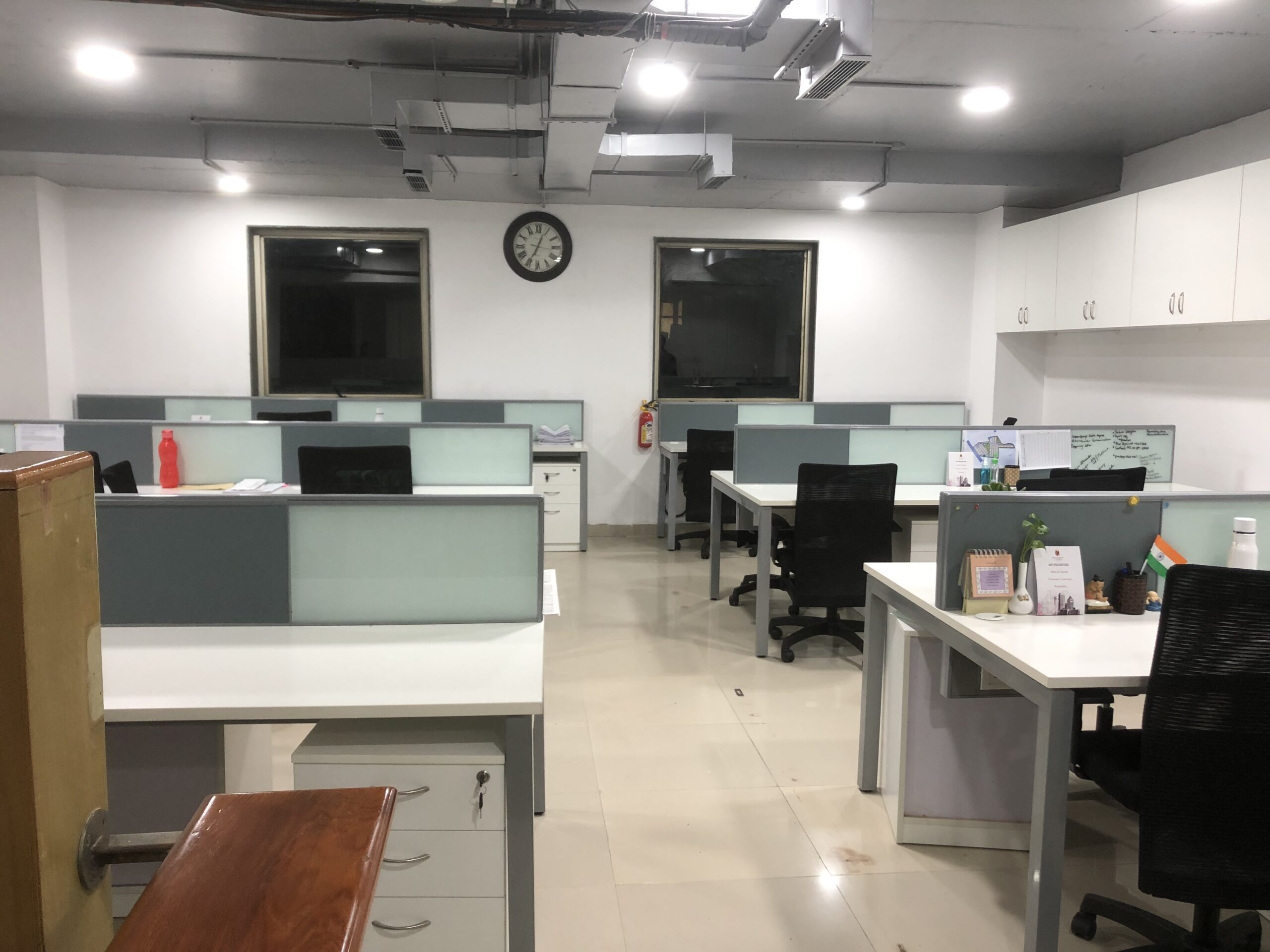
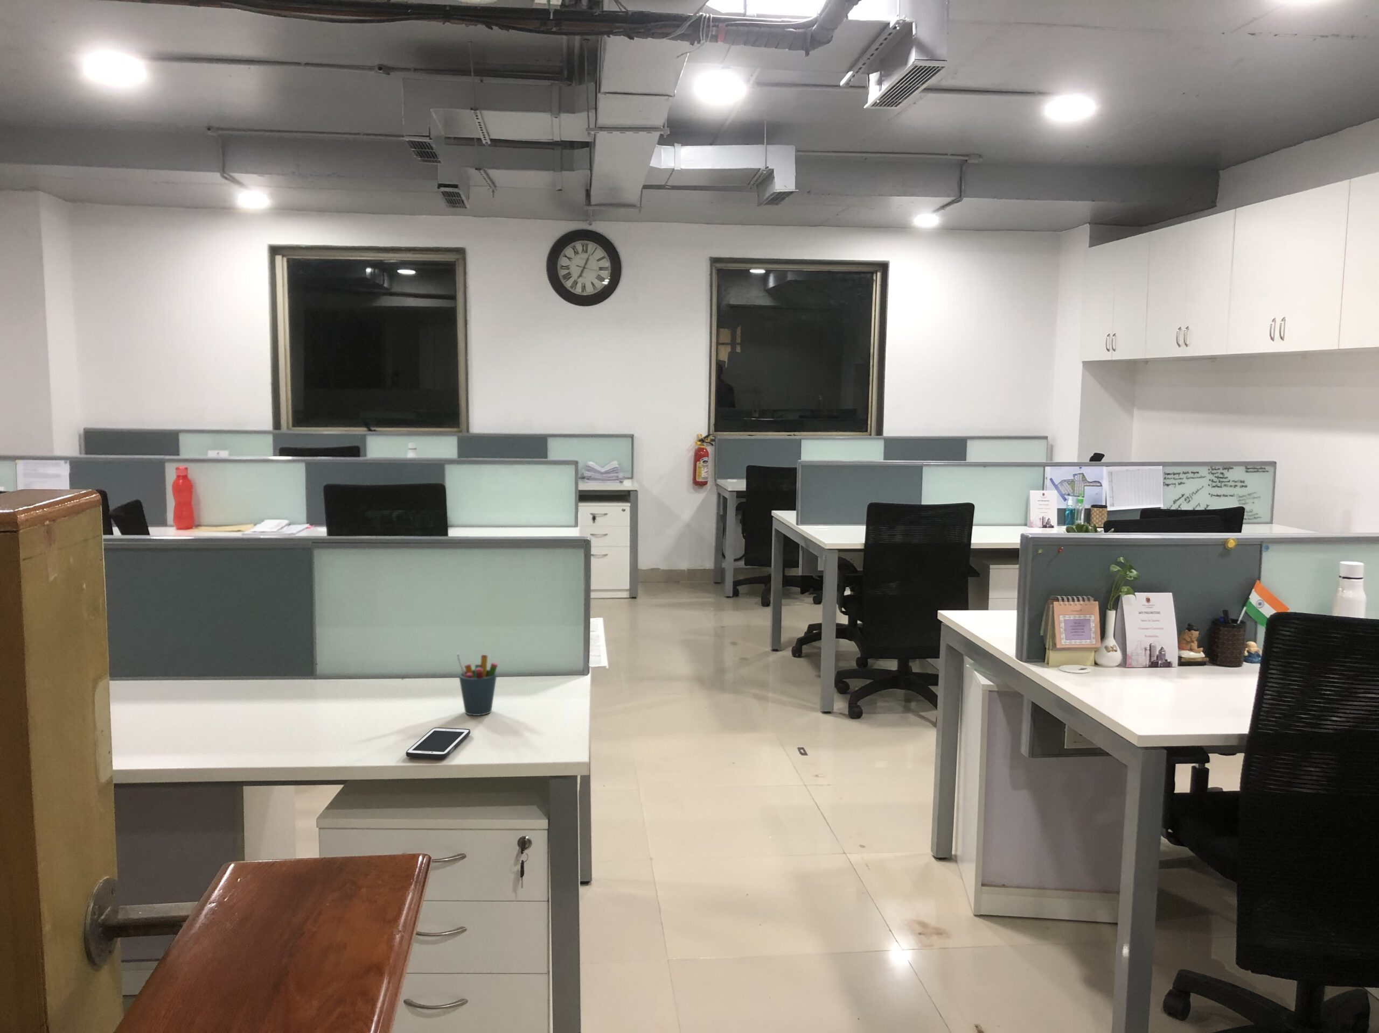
+ cell phone (439, 742)
+ pen holder (478, 683)
